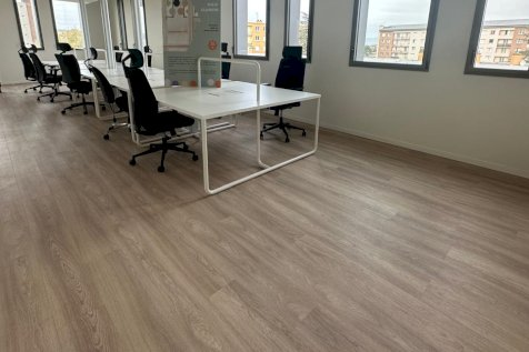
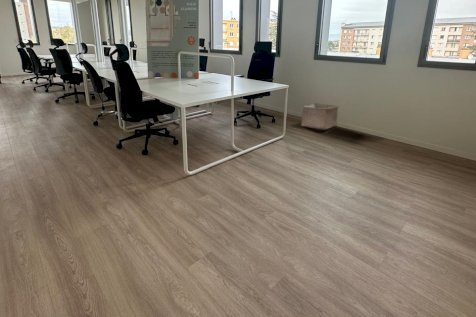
+ storage bin (319, 116)
